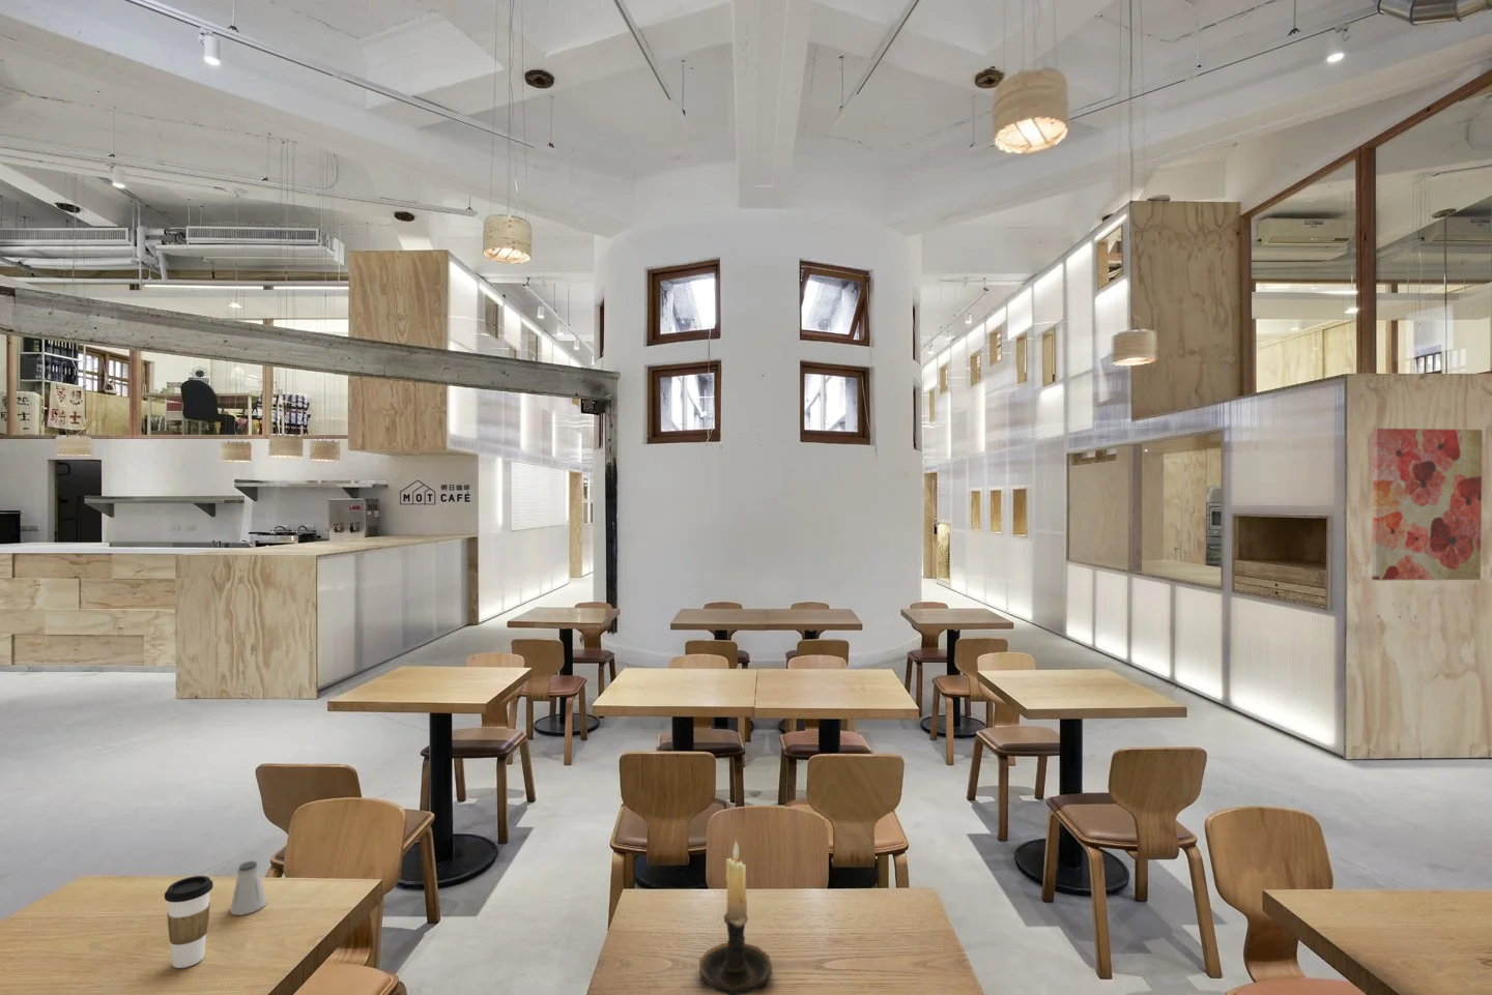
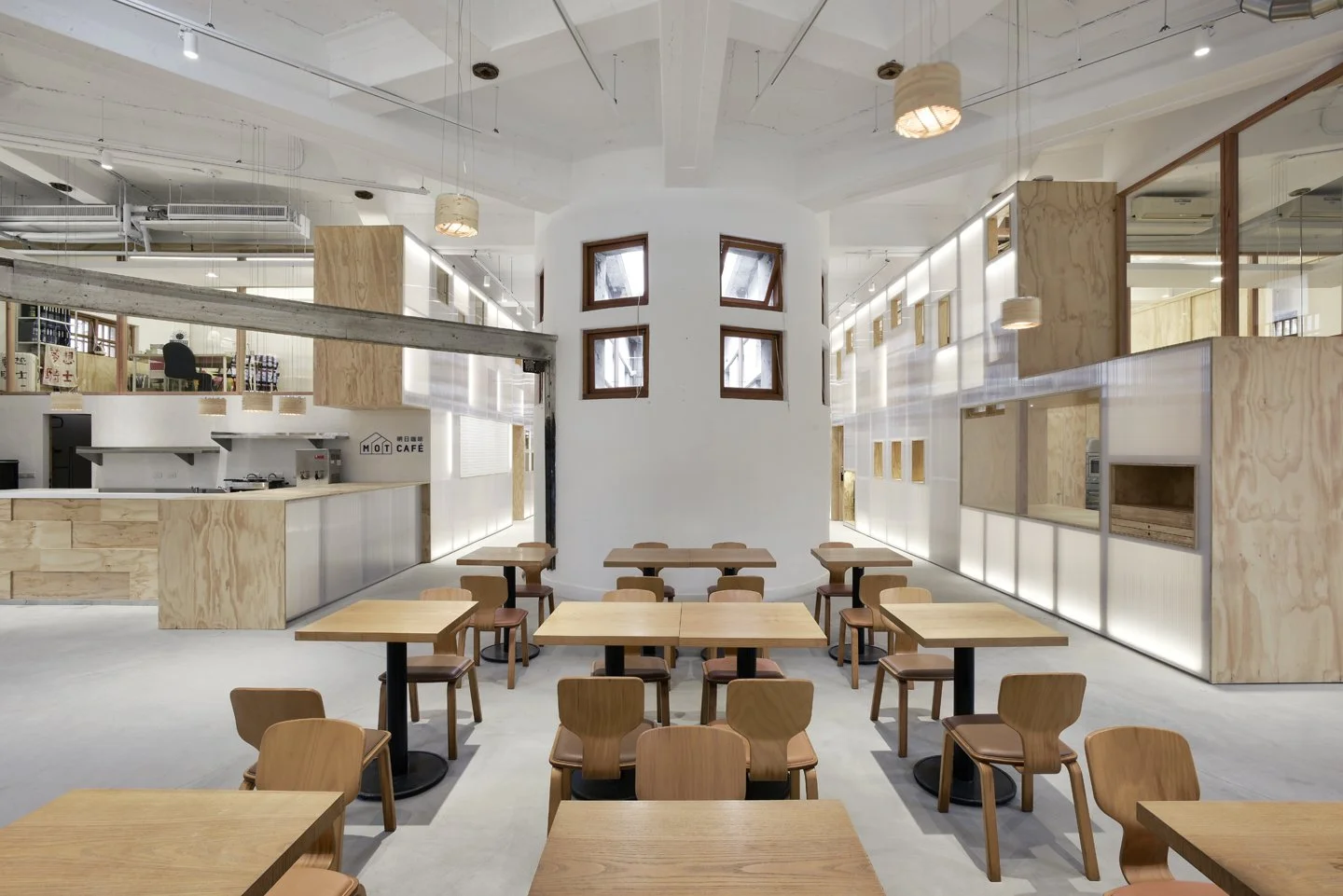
- saltshaker (248, 885)
- candle holder (737, 901)
- coffee cup (189, 922)
- wall art (1426, 504)
